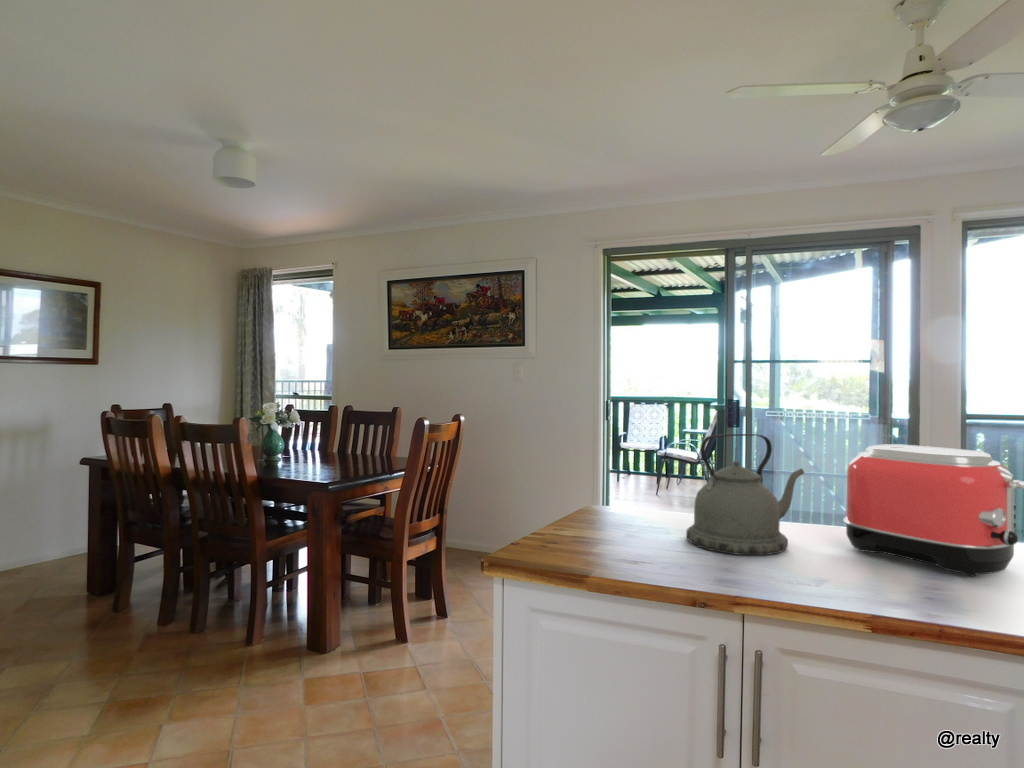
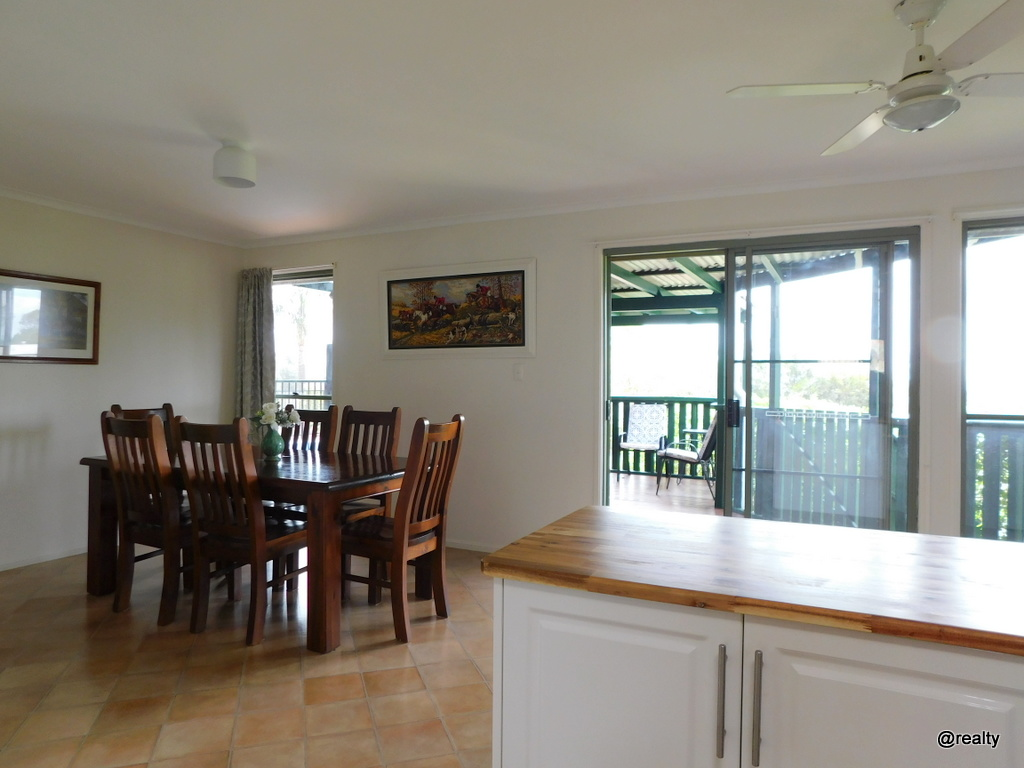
- kettle (740, 487)
- toaster (932, 504)
